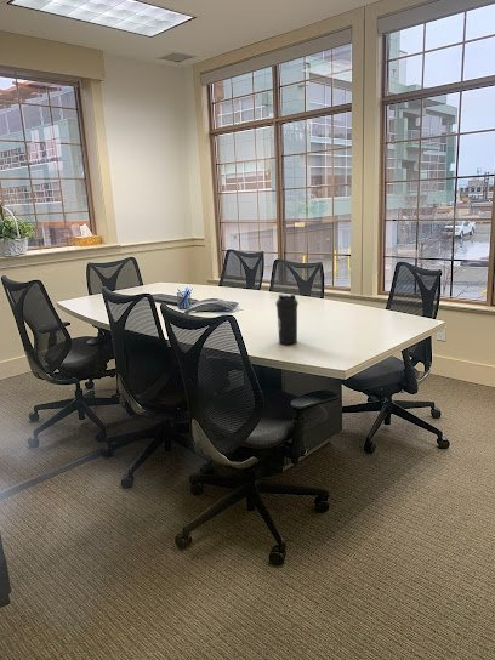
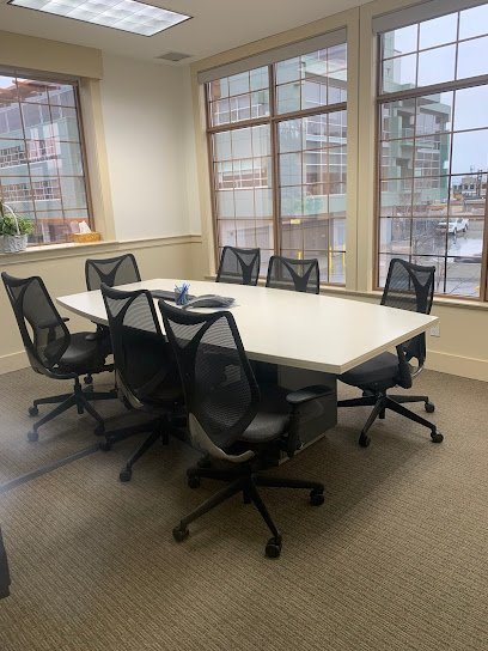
- water bottle (286, 318)
